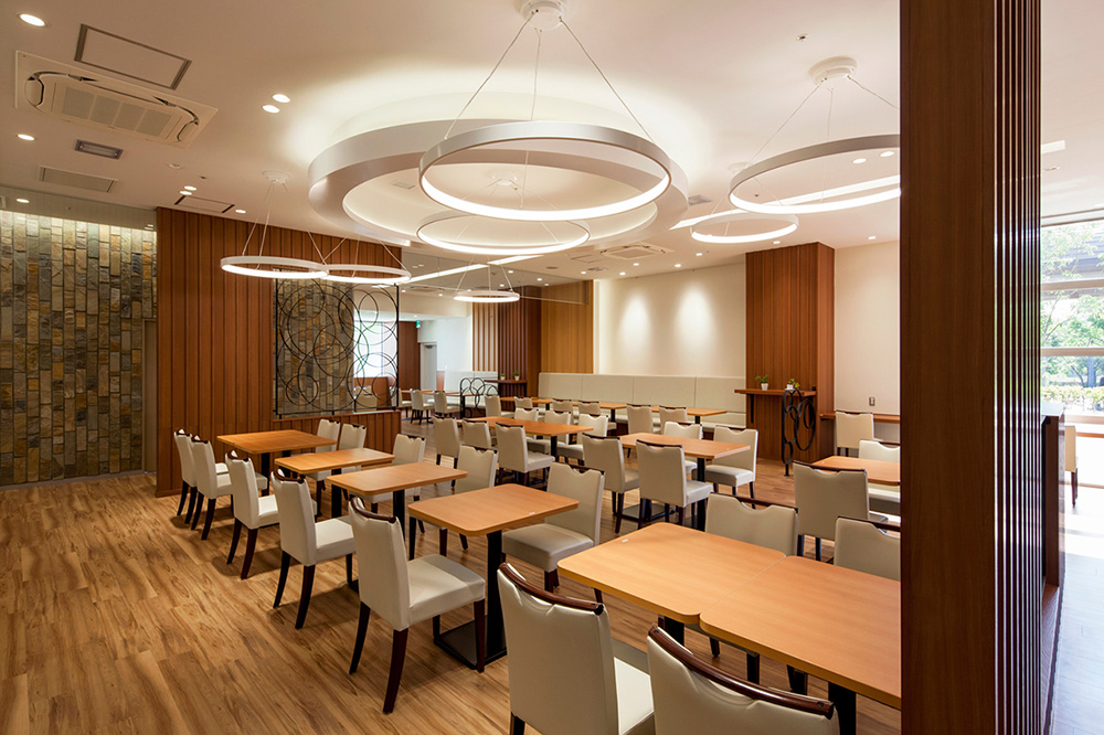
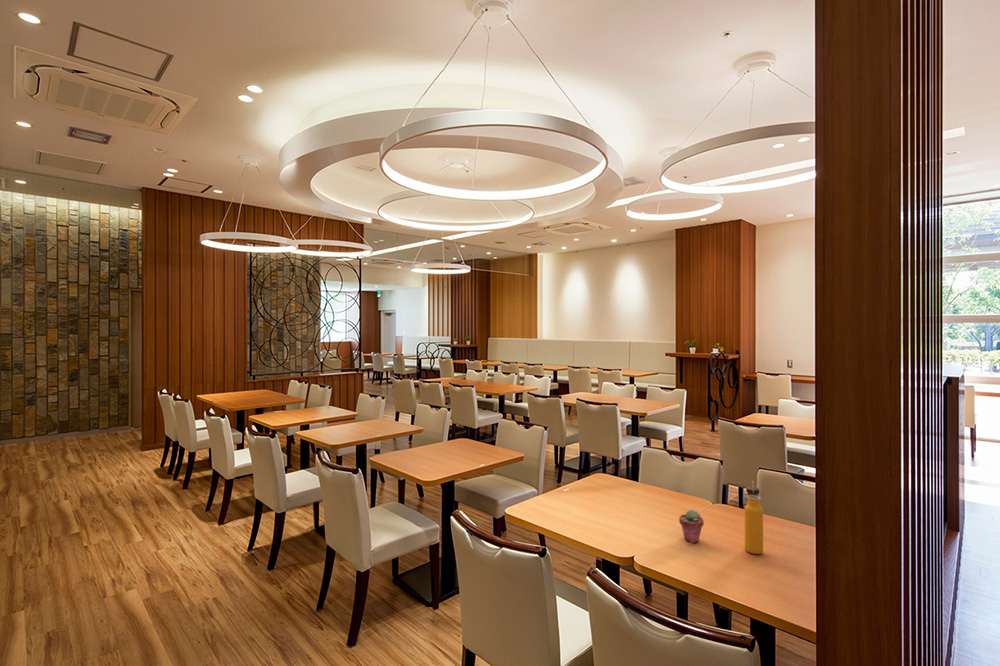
+ water bottle (753, 515)
+ potted succulent (691, 524)
